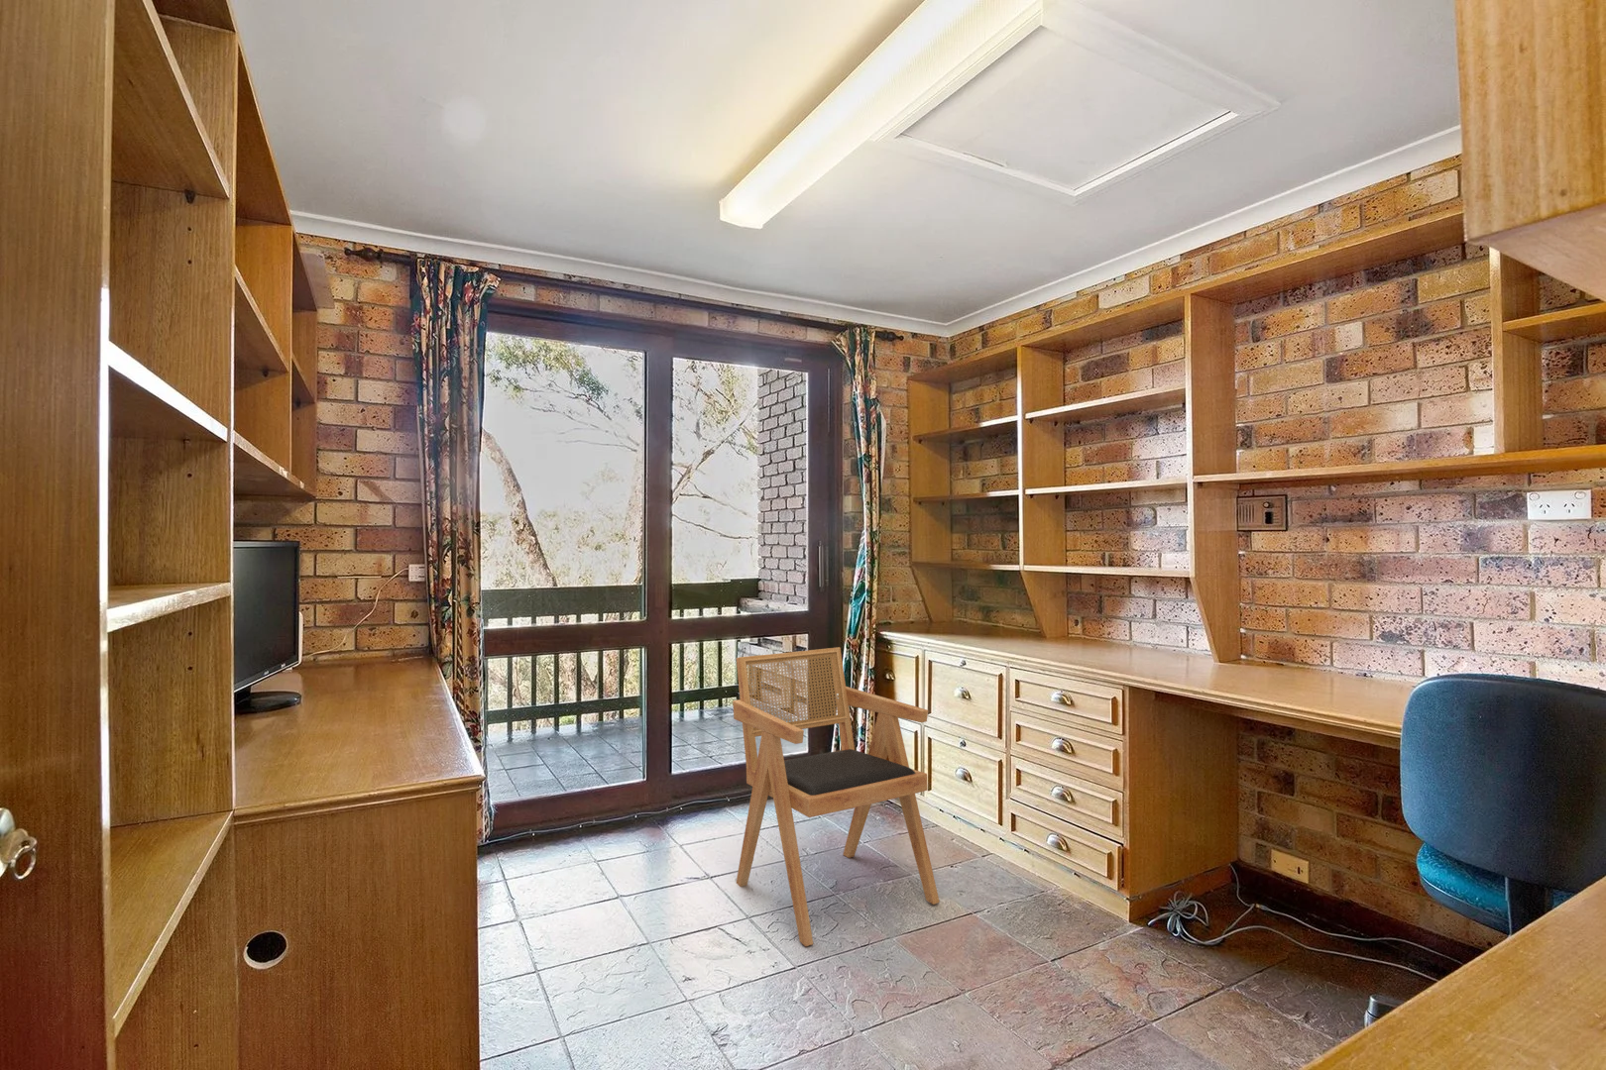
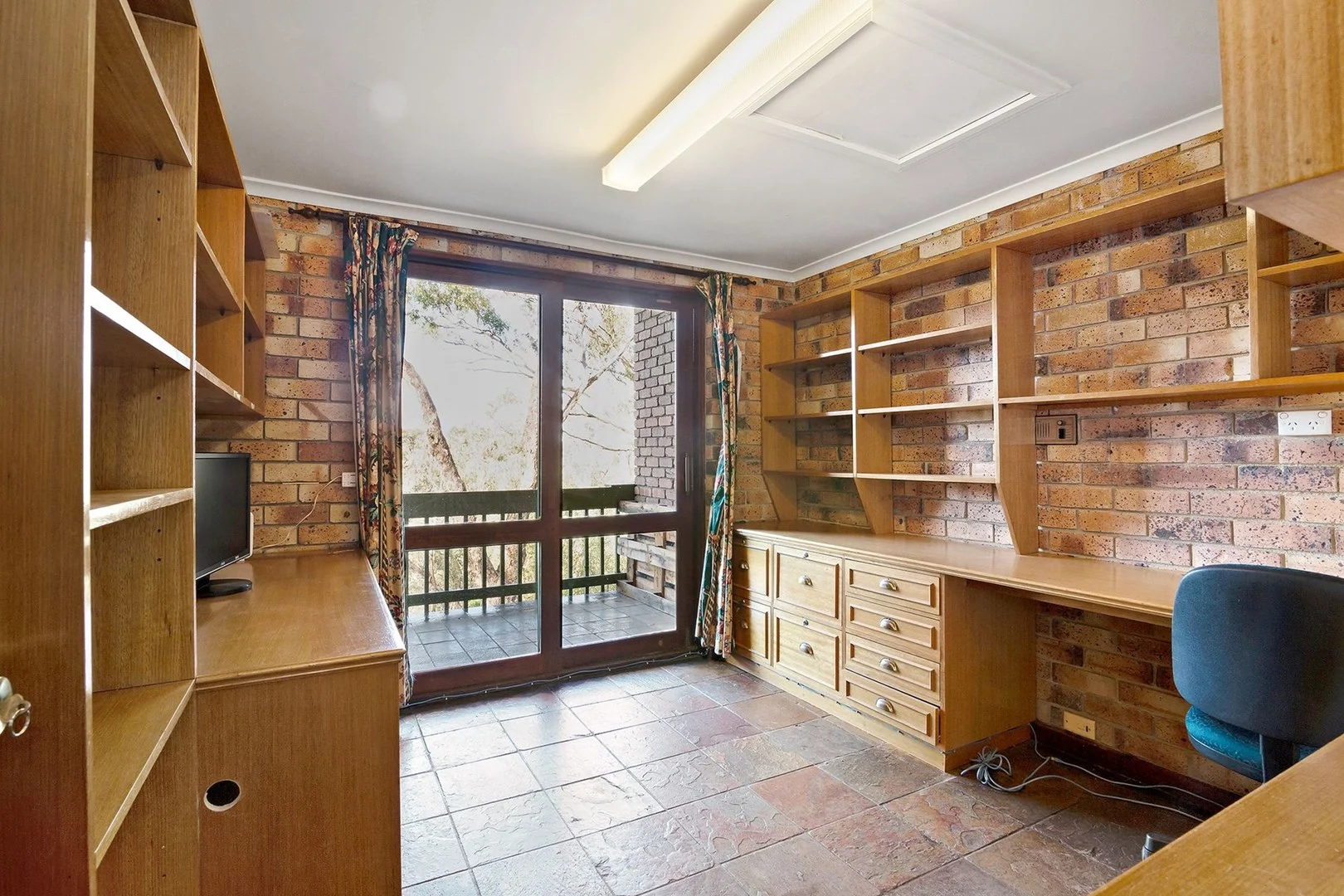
- armchair (828, 775)
